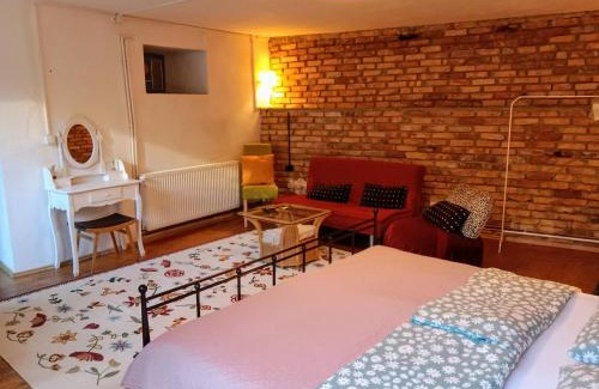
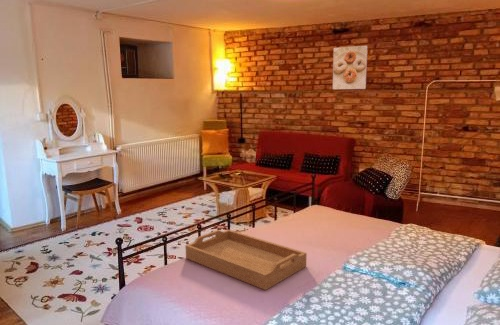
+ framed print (349, 68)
+ serving tray (244, 253)
